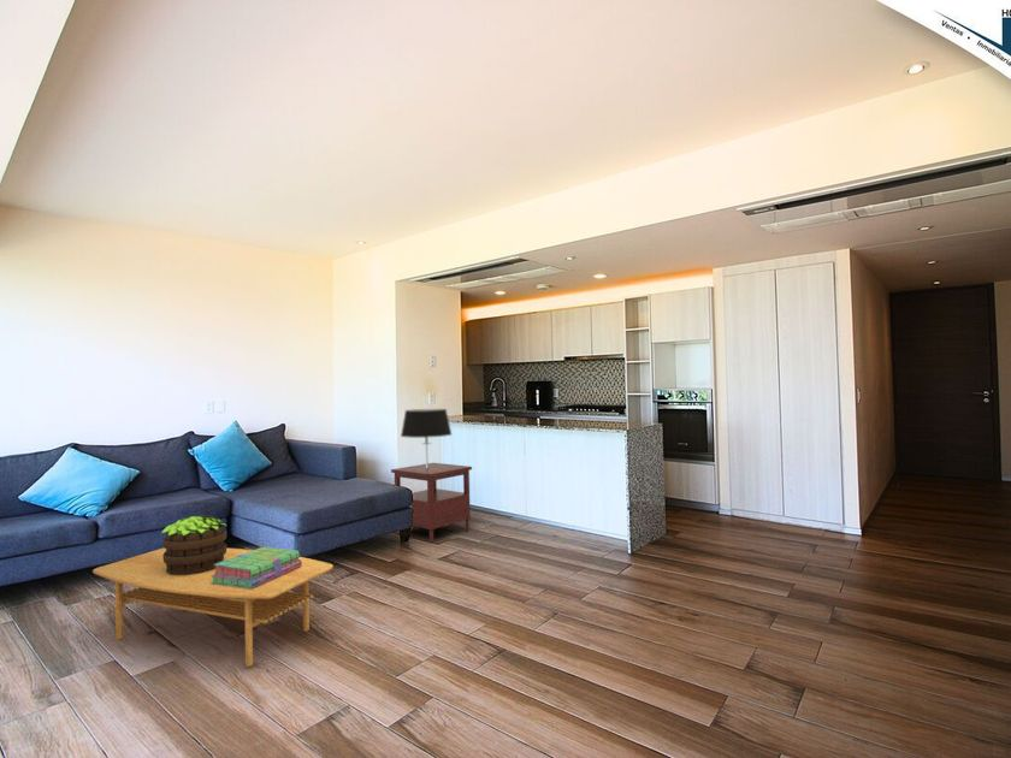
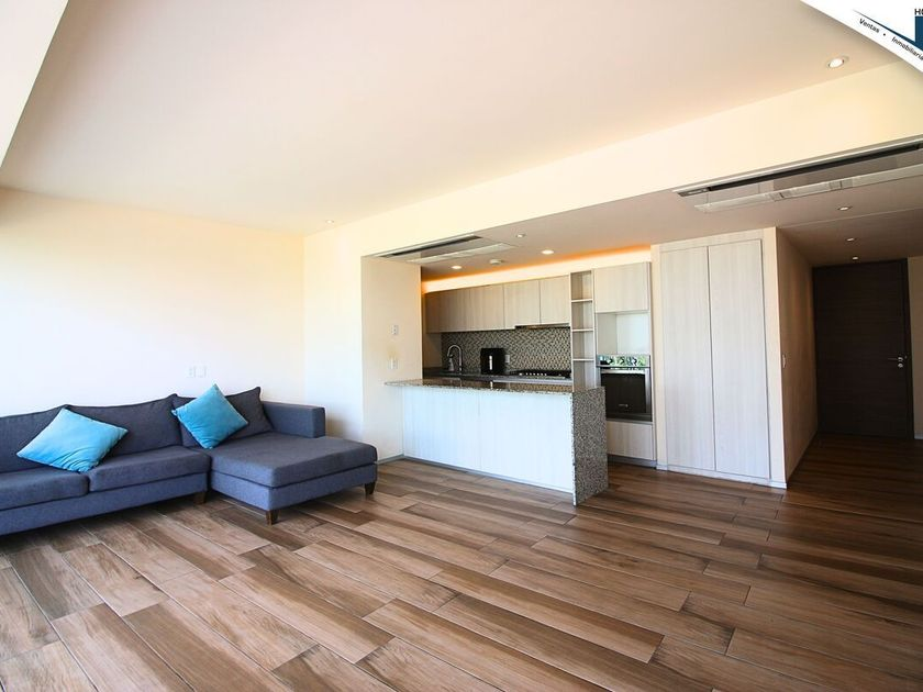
- side table (432, 499)
- stack of books (258, 565)
- potted plant (195, 541)
- coffee table (213, 600)
- table lamp (426, 438)
